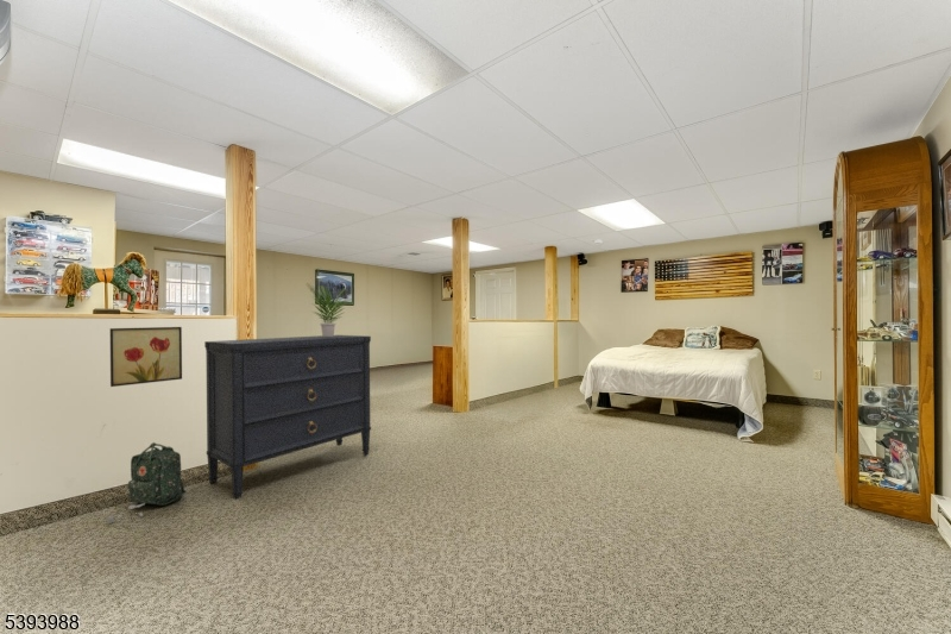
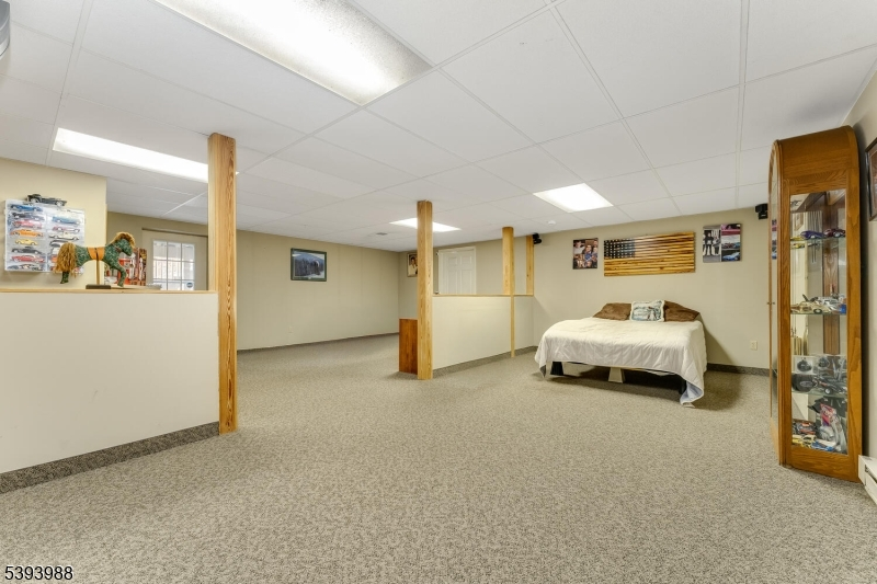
- backpack (155, 476)
- potted plant (329, 309)
- dresser (296, 403)
- wall art (147, 354)
